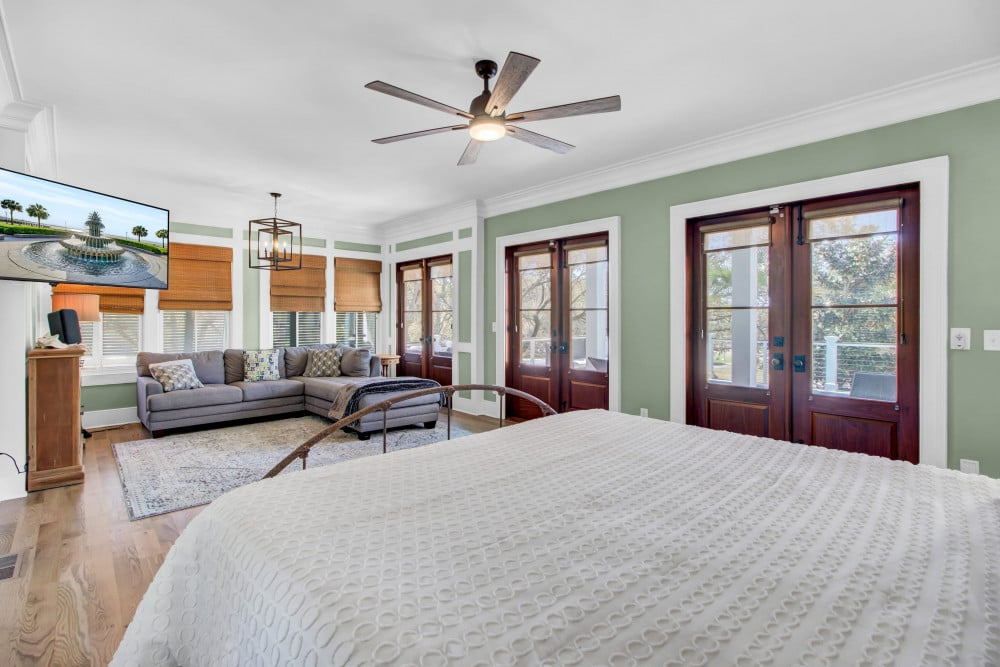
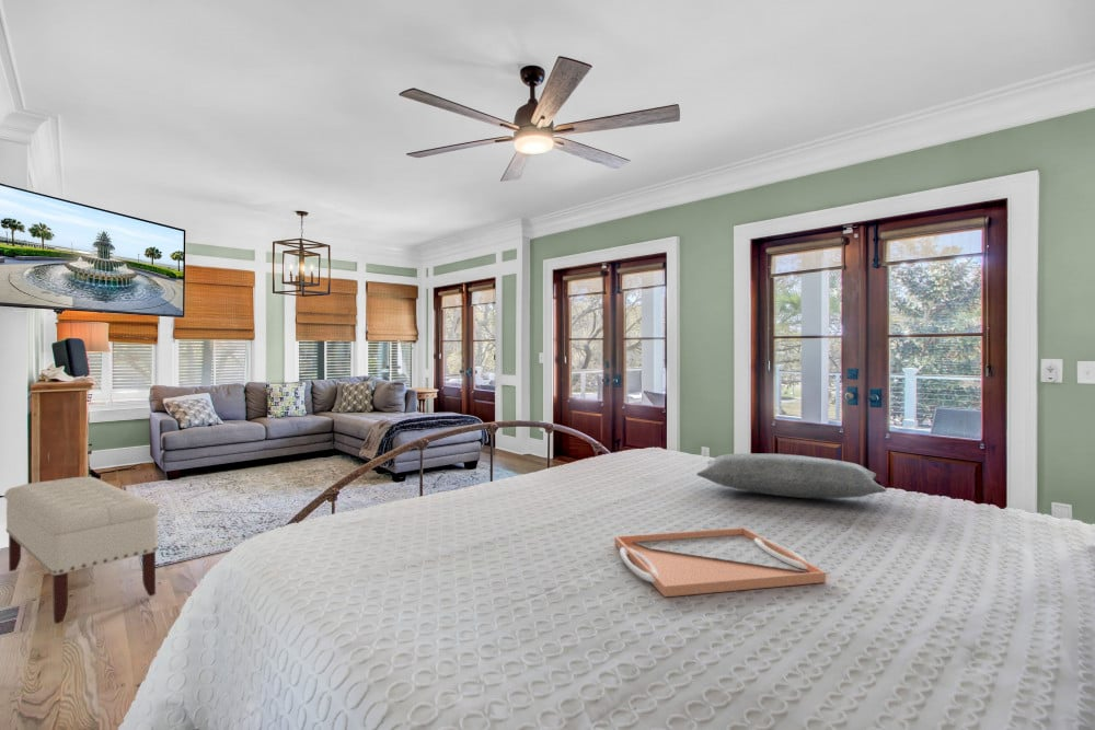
+ serving tray (710, 557)
+ pillow (785, 474)
+ bench (78, 537)
